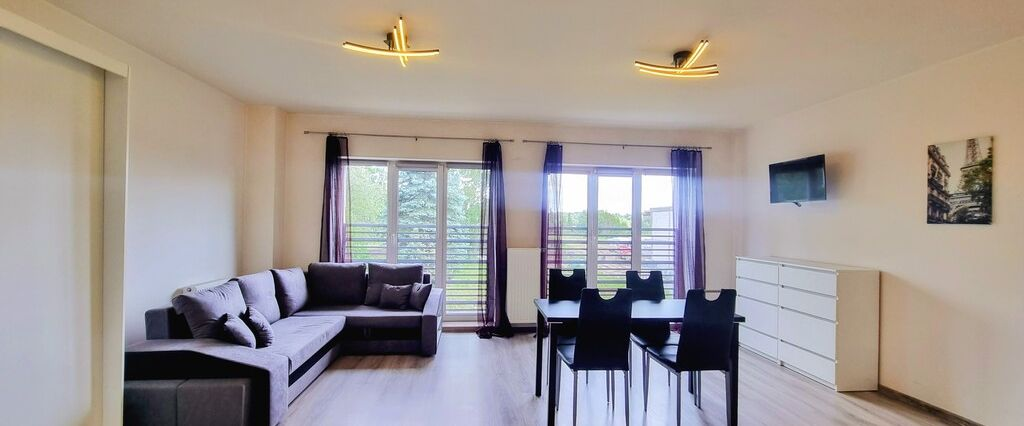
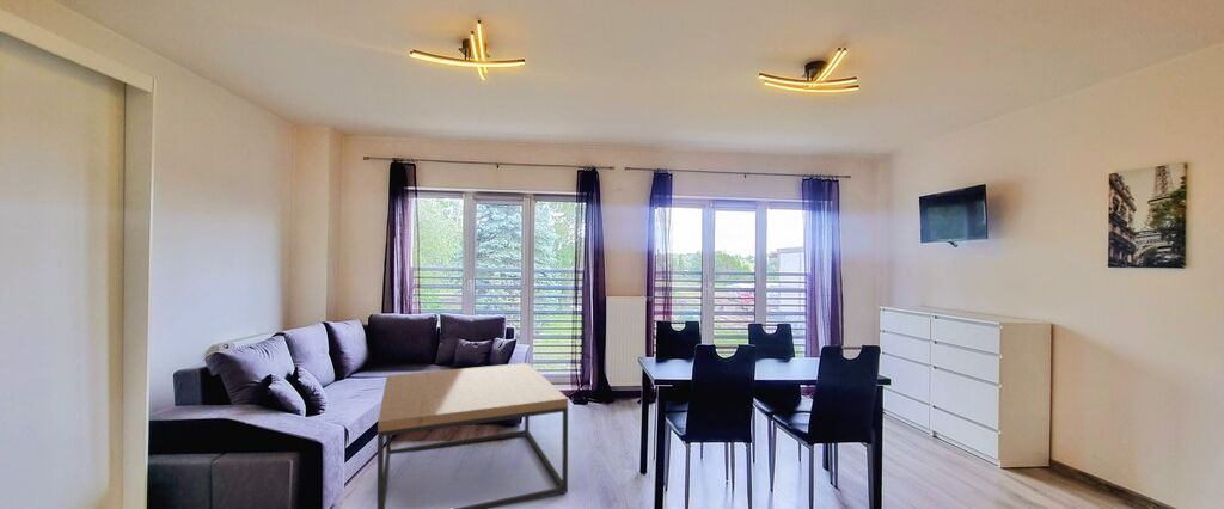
+ coffee table (467, 424)
